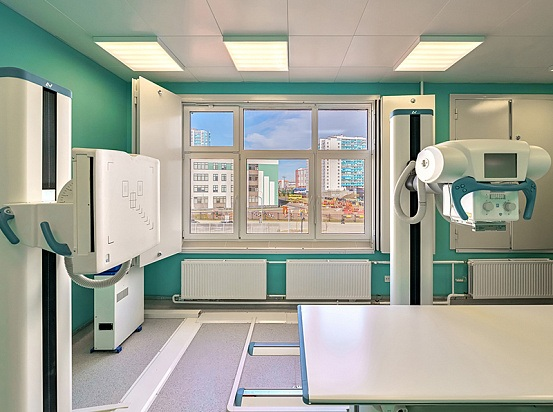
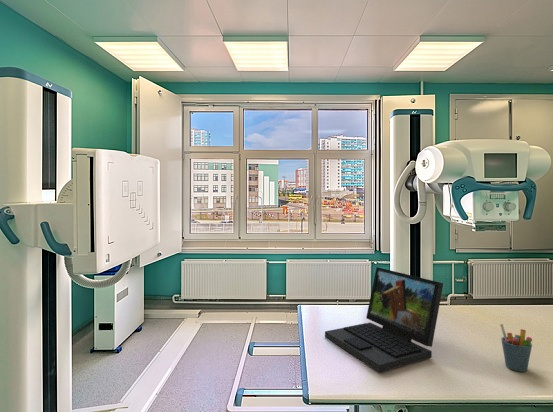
+ laptop (380, 310)
+ pen holder (516, 347)
